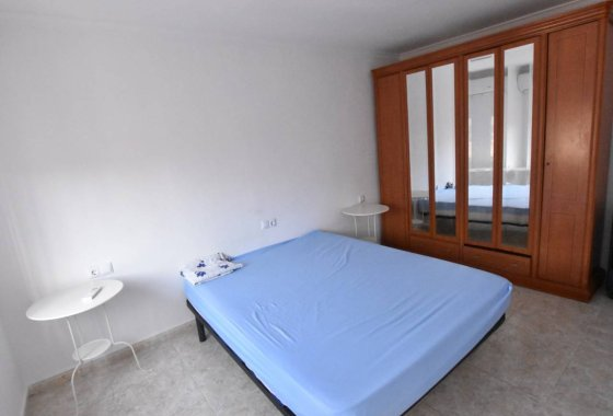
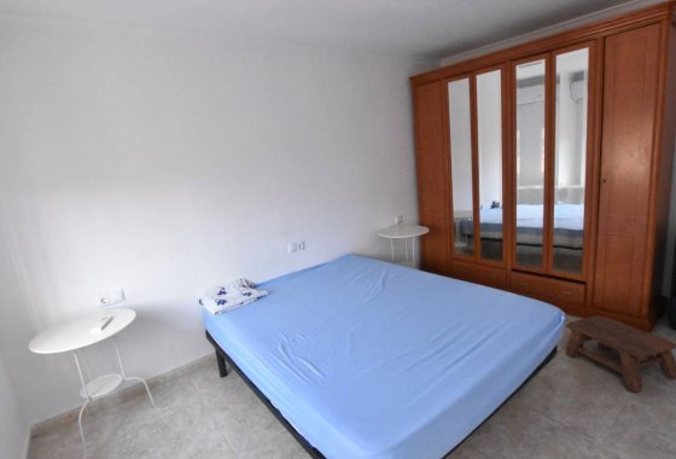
+ stool (618, 348)
